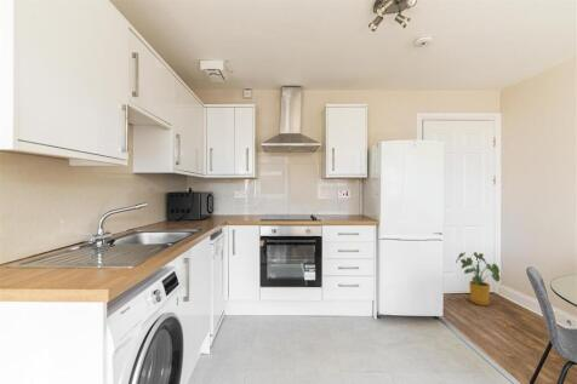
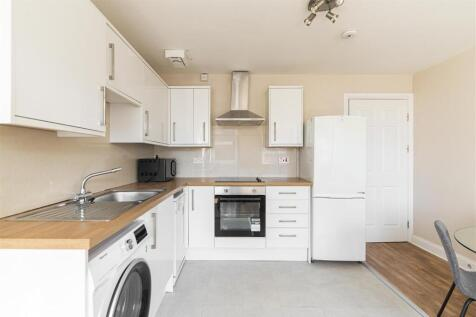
- house plant (476, 277)
